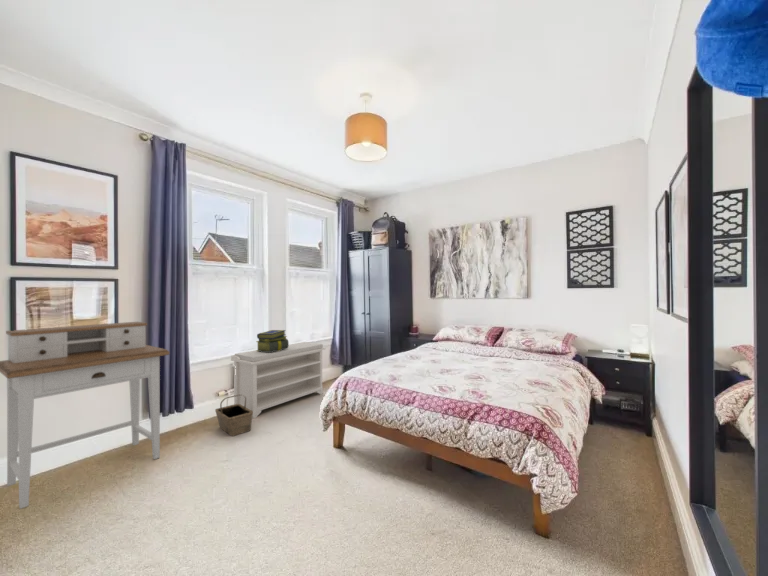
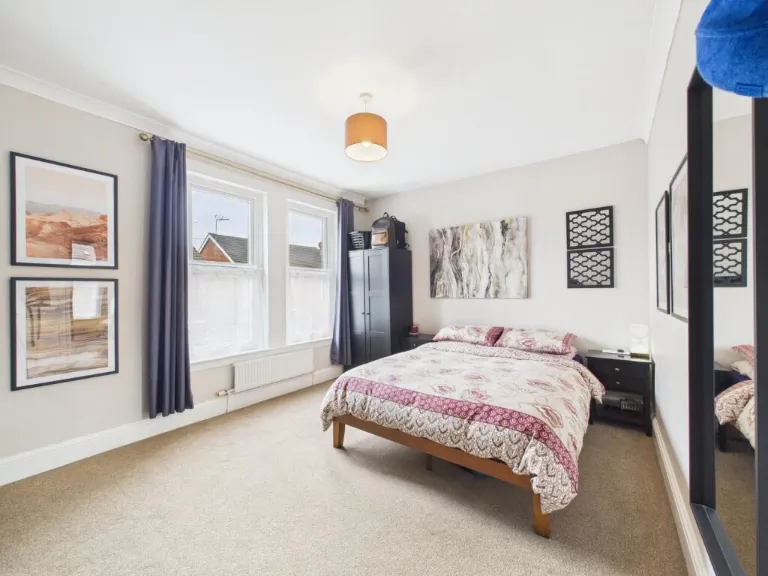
- bench (282, 375)
- stack of books (272, 340)
- desk (89, 388)
- basket (233, 412)
